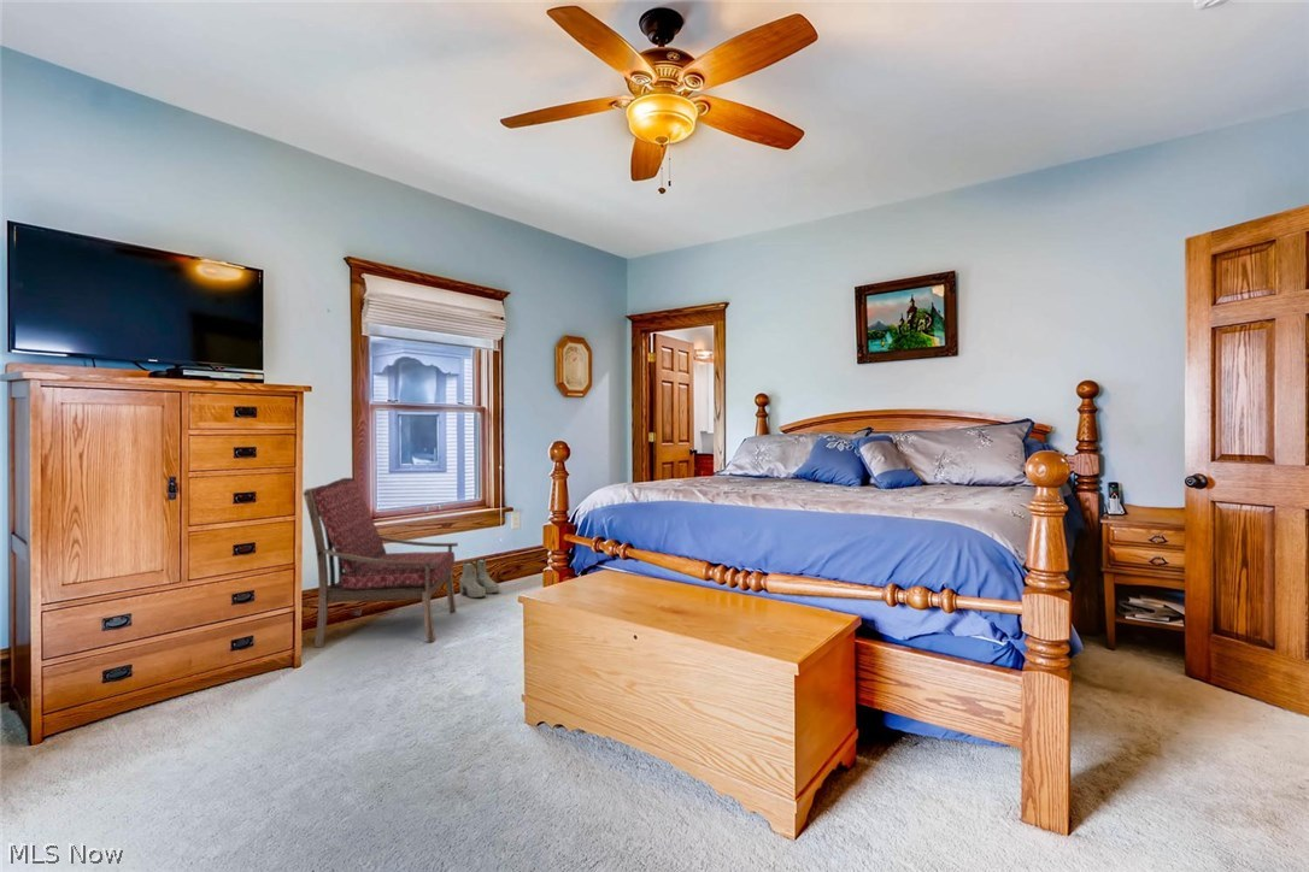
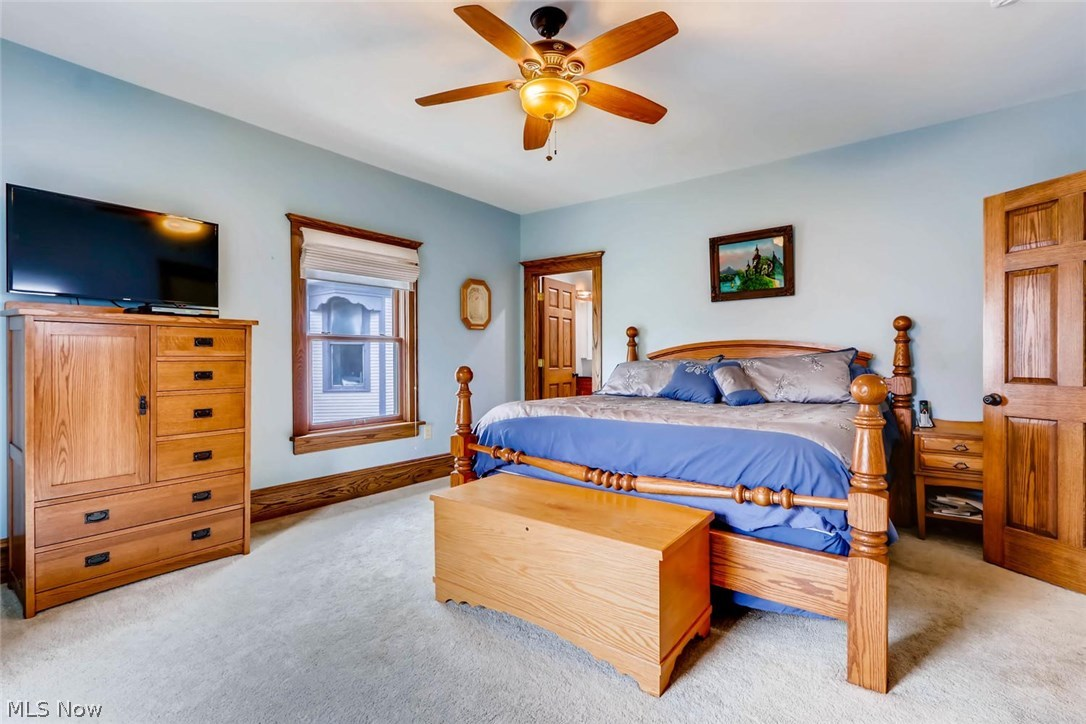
- armchair (387, 554)
- boots (479, 577)
